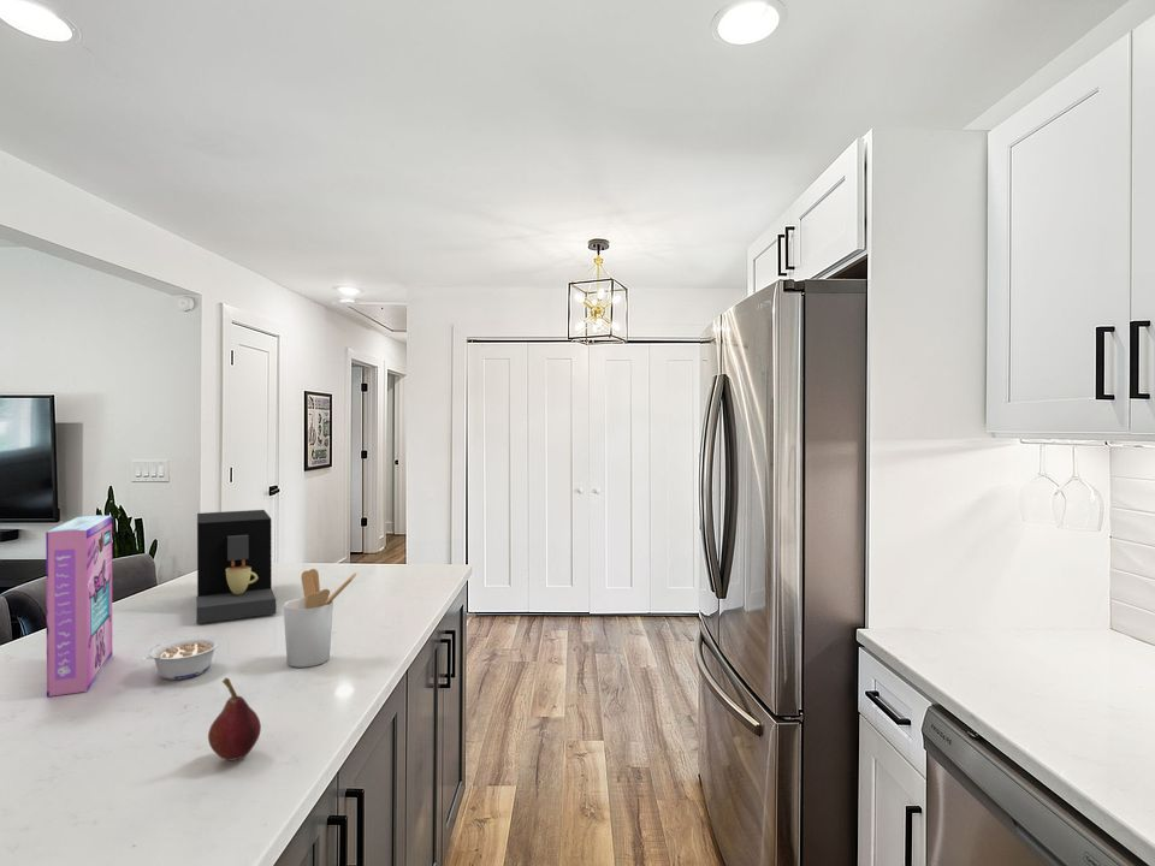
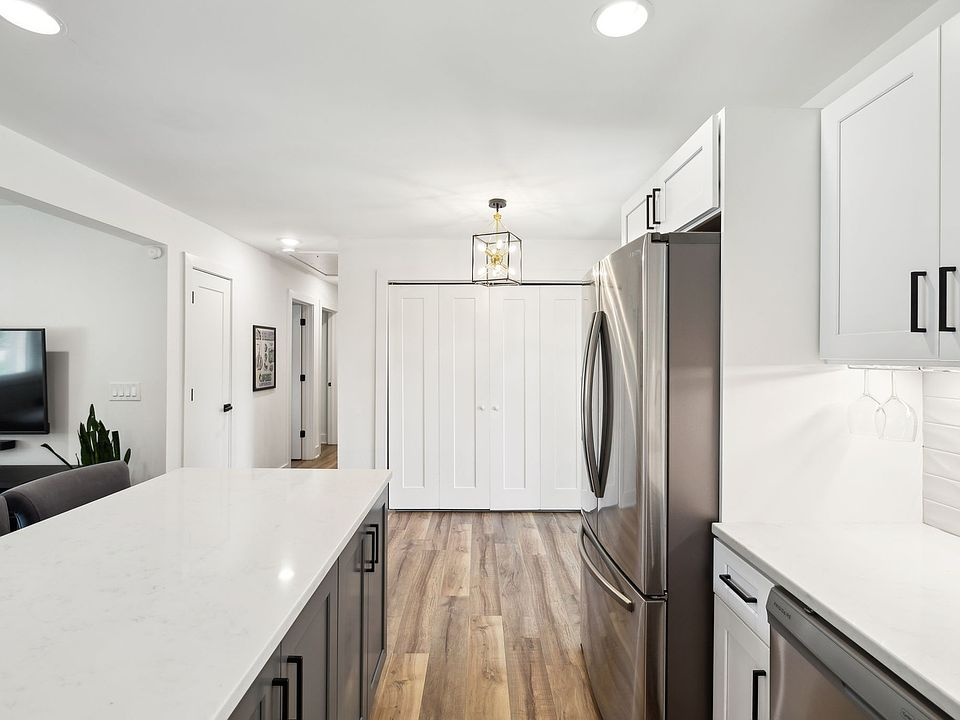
- utensil holder (321, 616)
- cereal box (82, 598)
- fruit (235, 716)
- legume (184, 657)
- coffee maker (233, 560)
